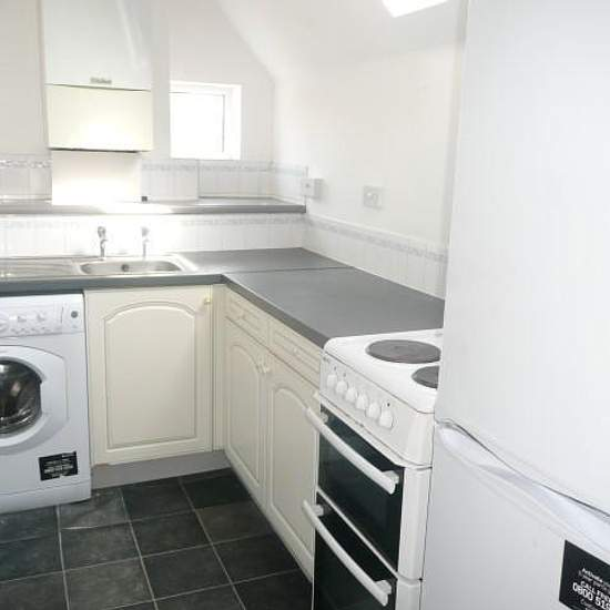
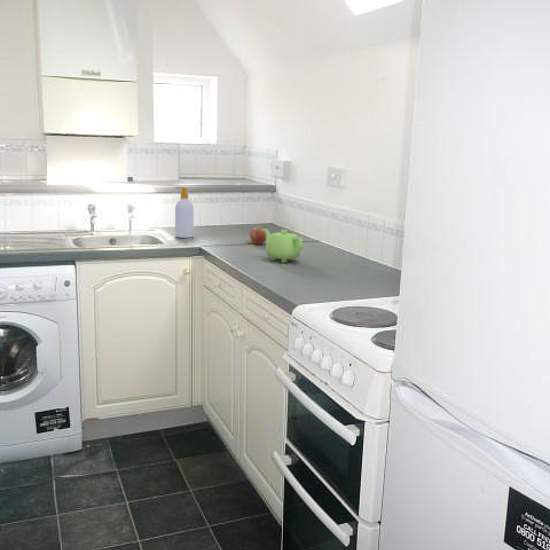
+ fruit (258, 235)
+ soap bottle (183, 212)
+ teapot (282, 244)
